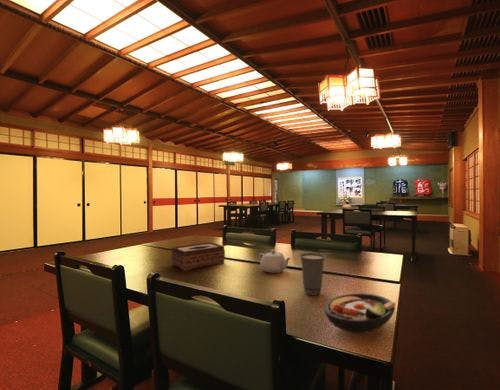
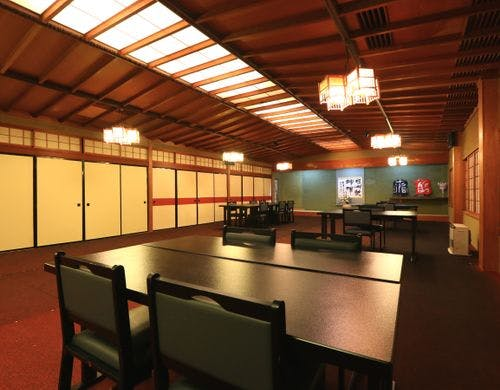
- cup (312, 274)
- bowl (359, 313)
- tissue box (198, 255)
- teapot (274, 260)
